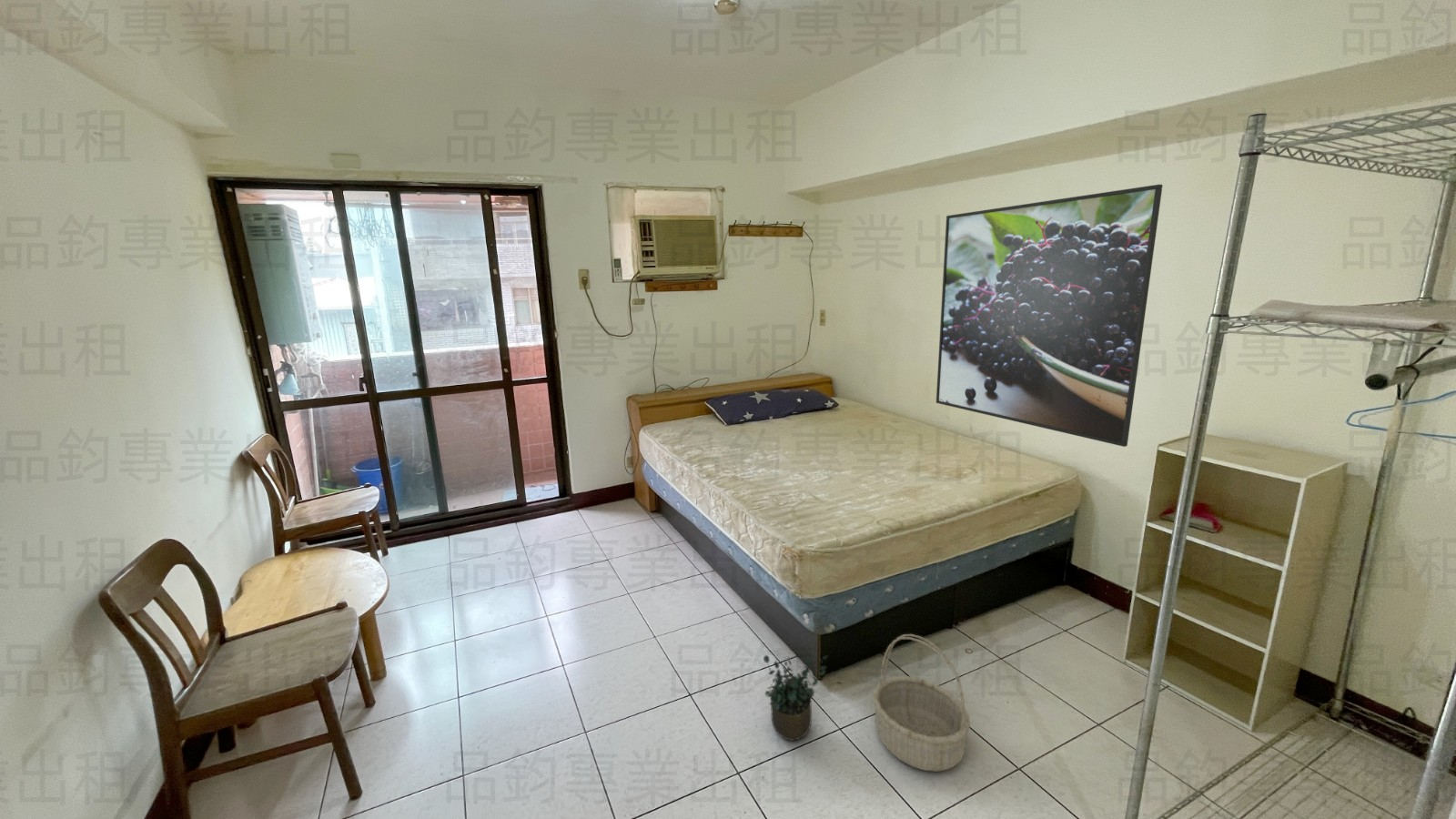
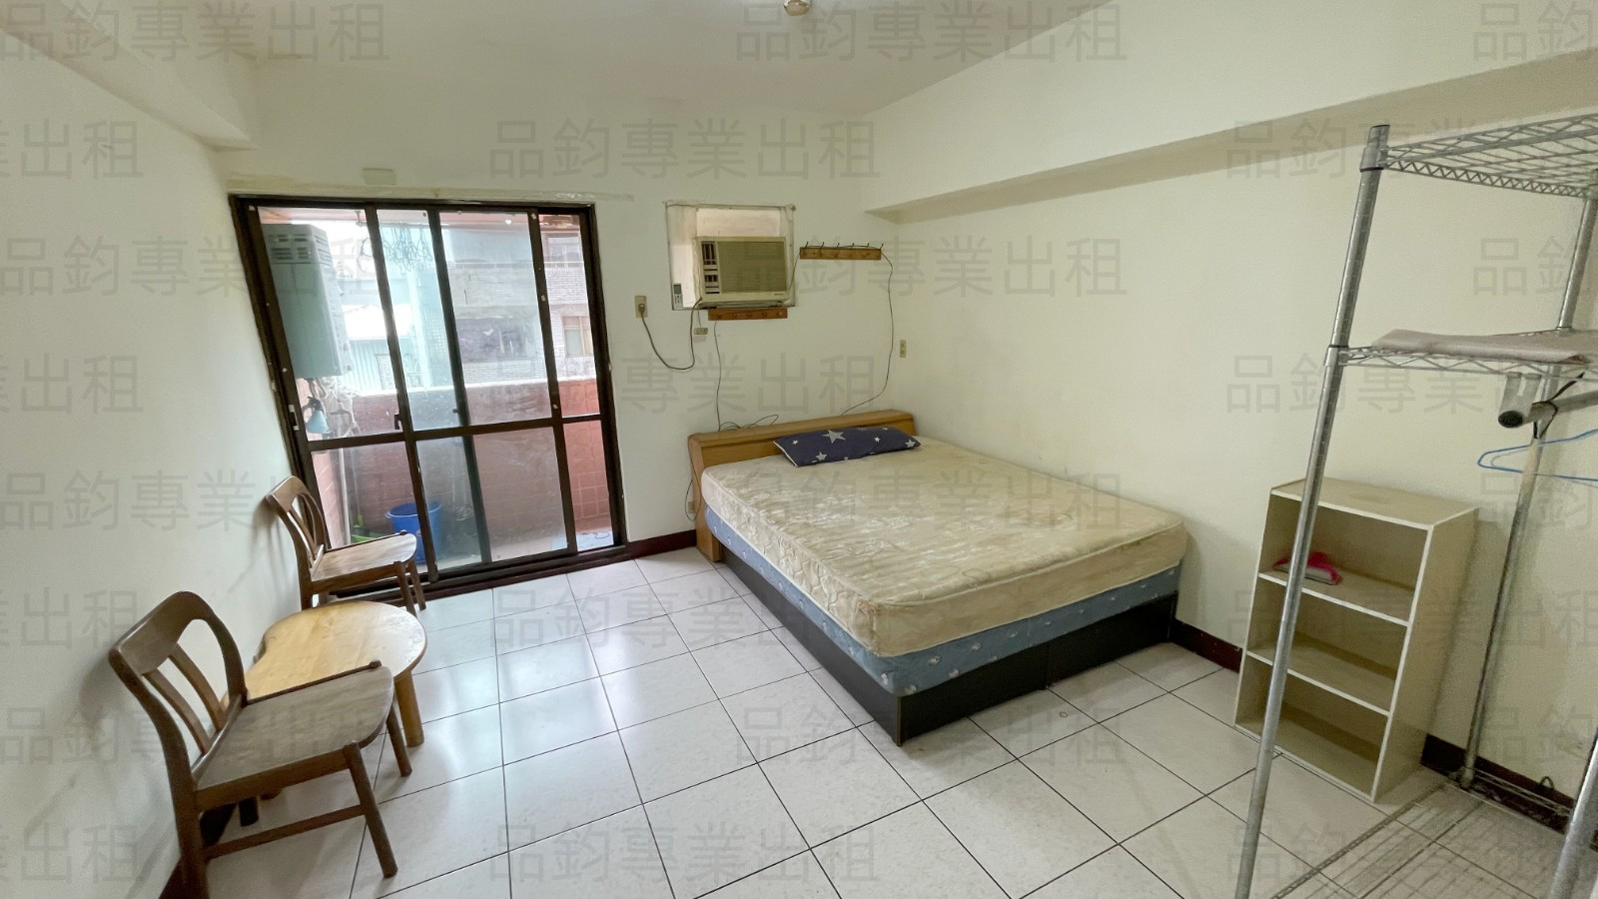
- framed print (1026, 316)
- basket (920, 693)
- potted plant (794, 693)
